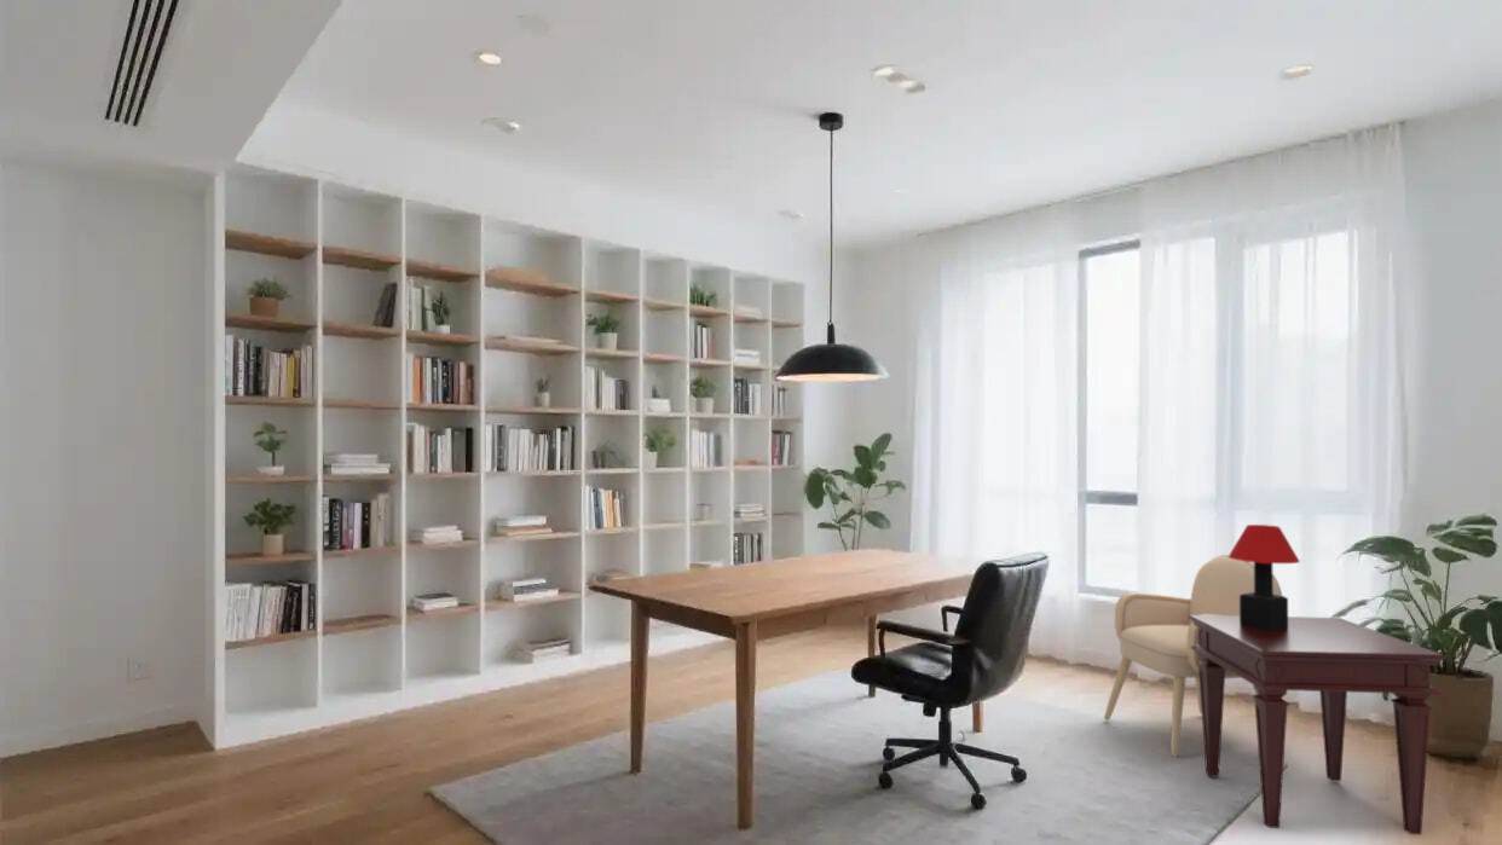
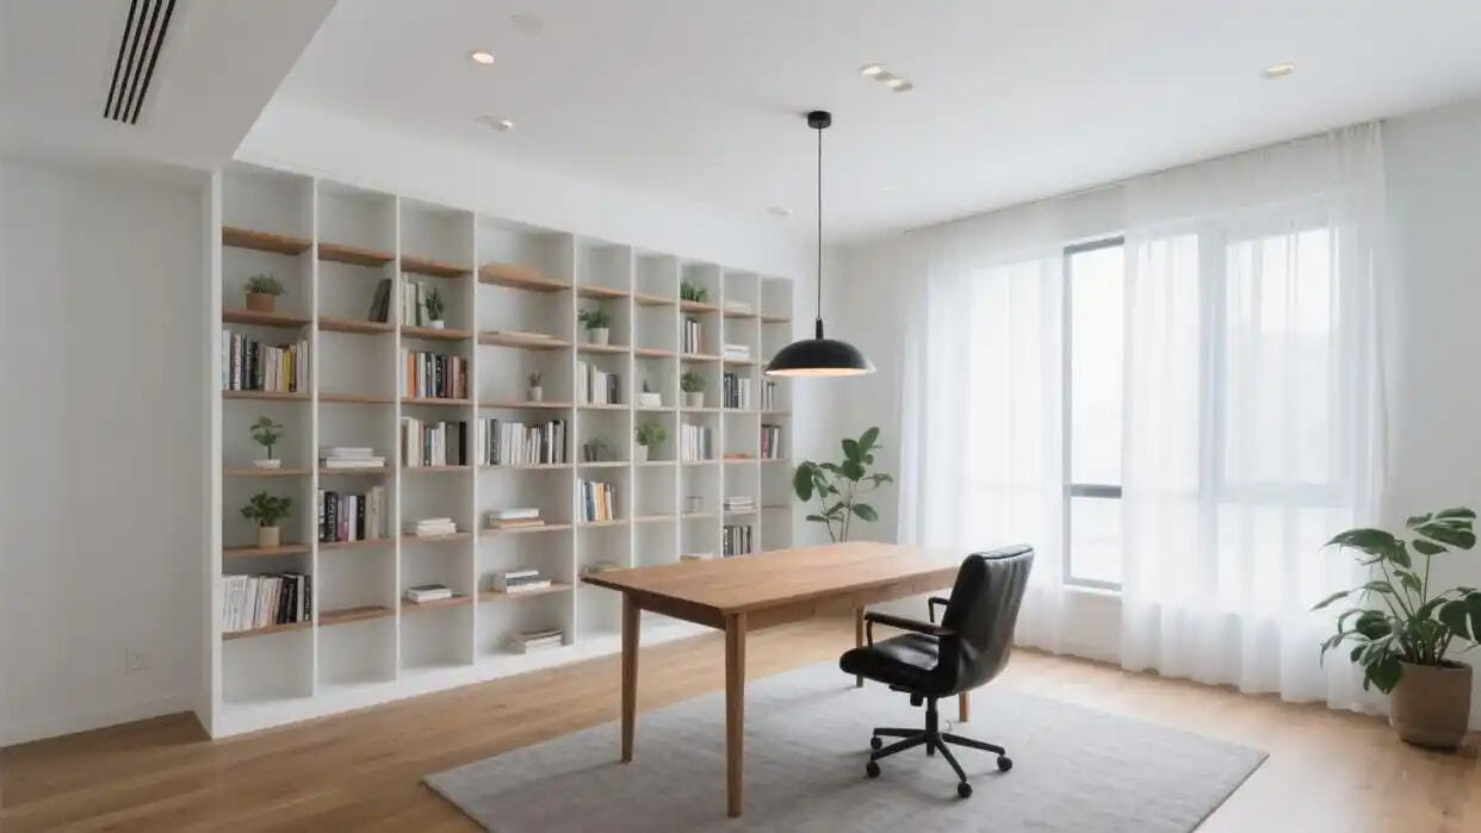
- side table (1322, 717)
- table lamp (1263, 575)
- armchair (1194, 644)
